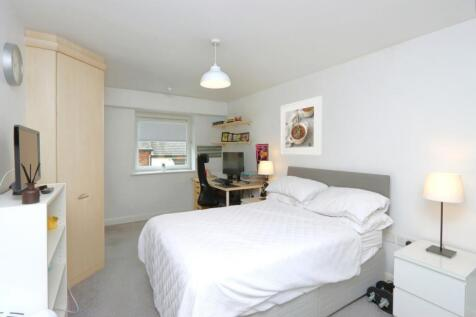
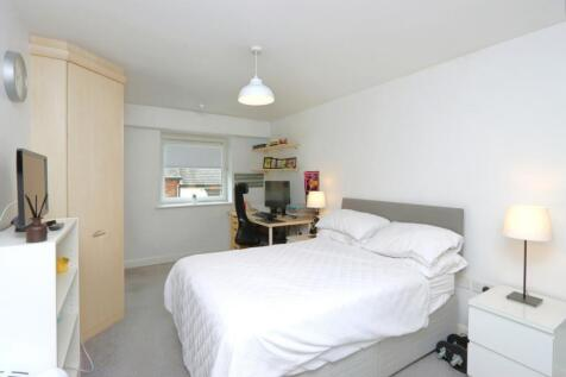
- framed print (299, 128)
